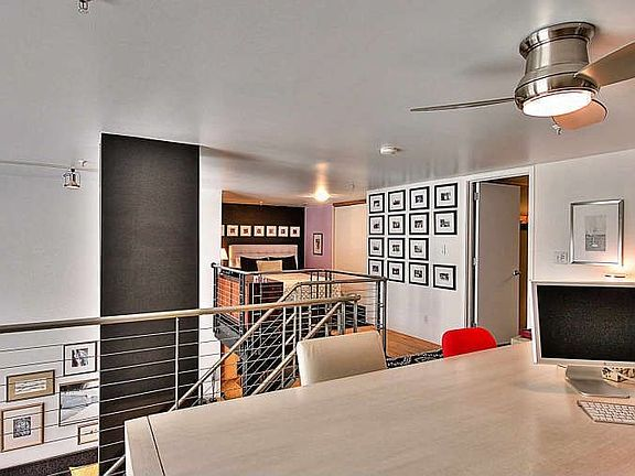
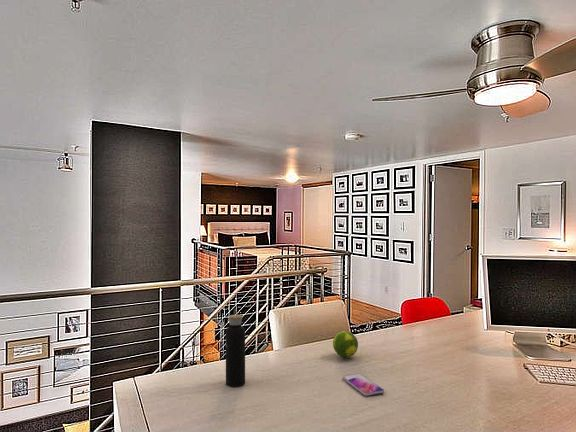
+ fruit (345, 344)
+ smartphone (362, 384)
+ water bottle (235, 346)
